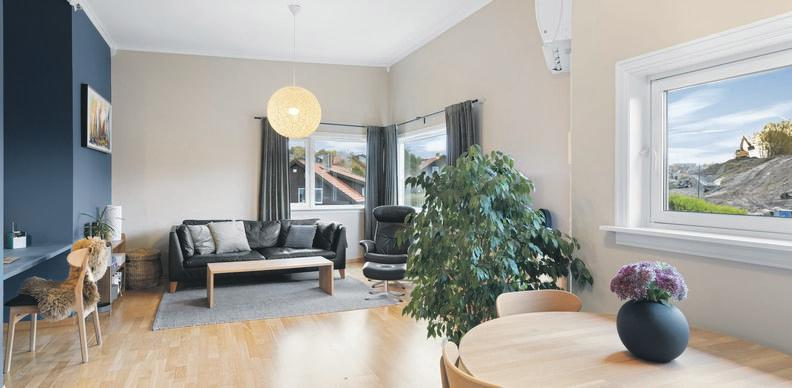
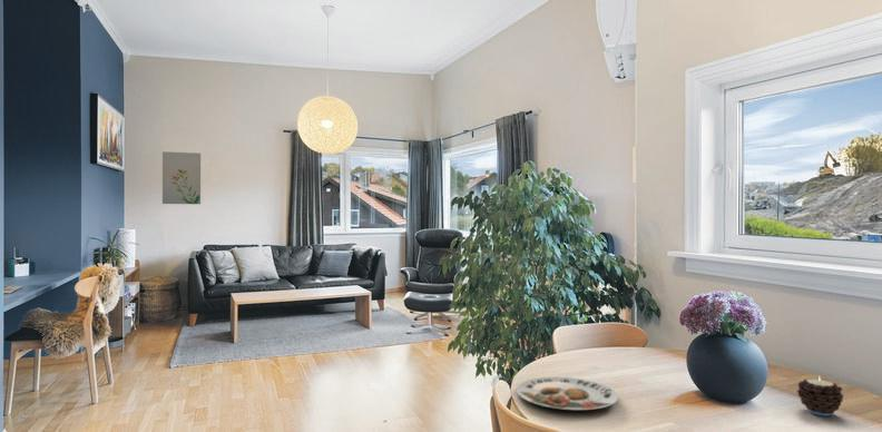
+ candle (820, 393)
+ plate (566, 393)
+ wall art (182, 178)
